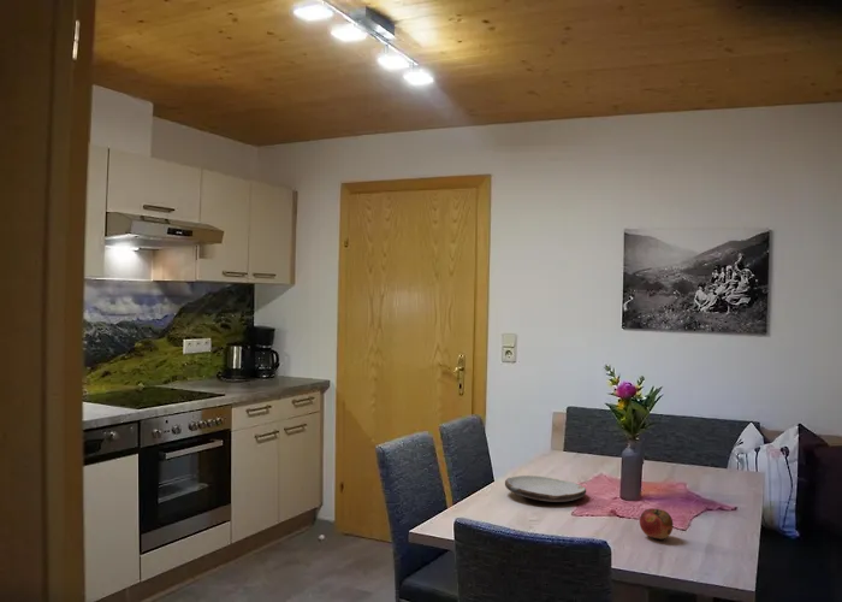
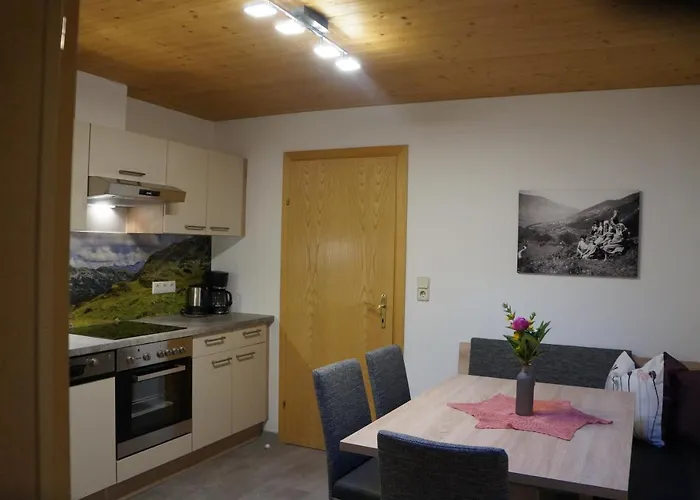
- plate (545, 489)
- fruit (656, 523)
